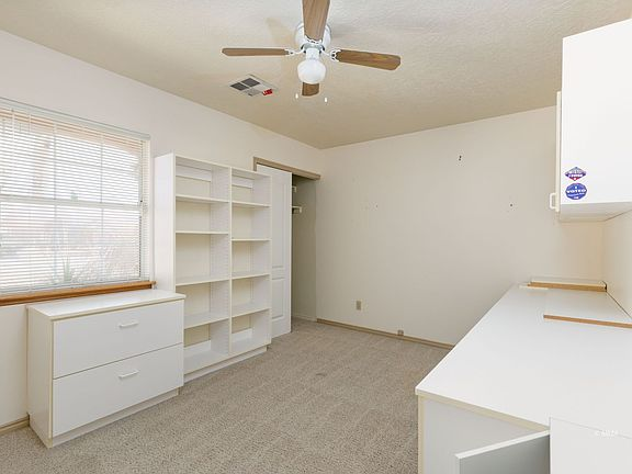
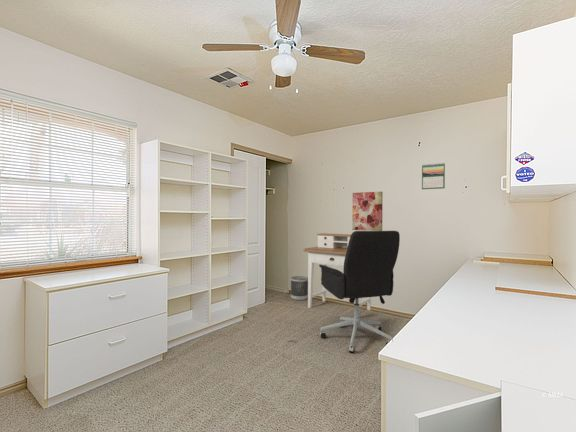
+ wastebasket (299, 287)
+ desk (338, 265)
+ office chair (356, 283)
+ wall art (367, 211)
+ calendar (433, 176)
